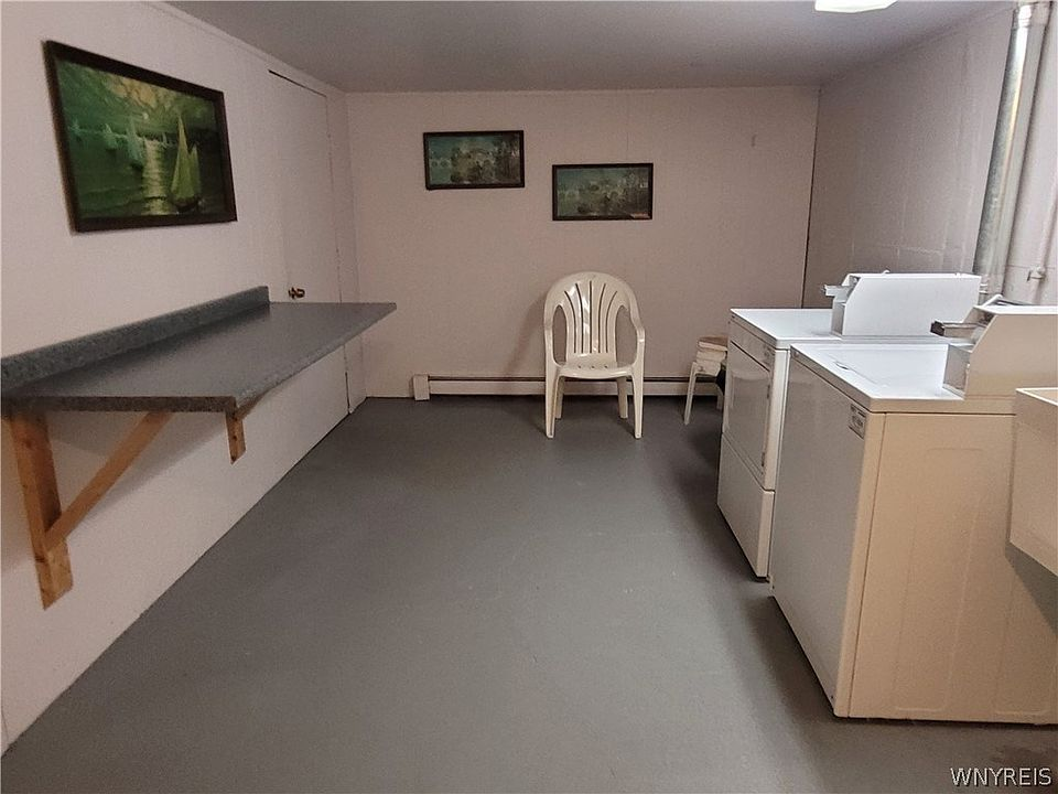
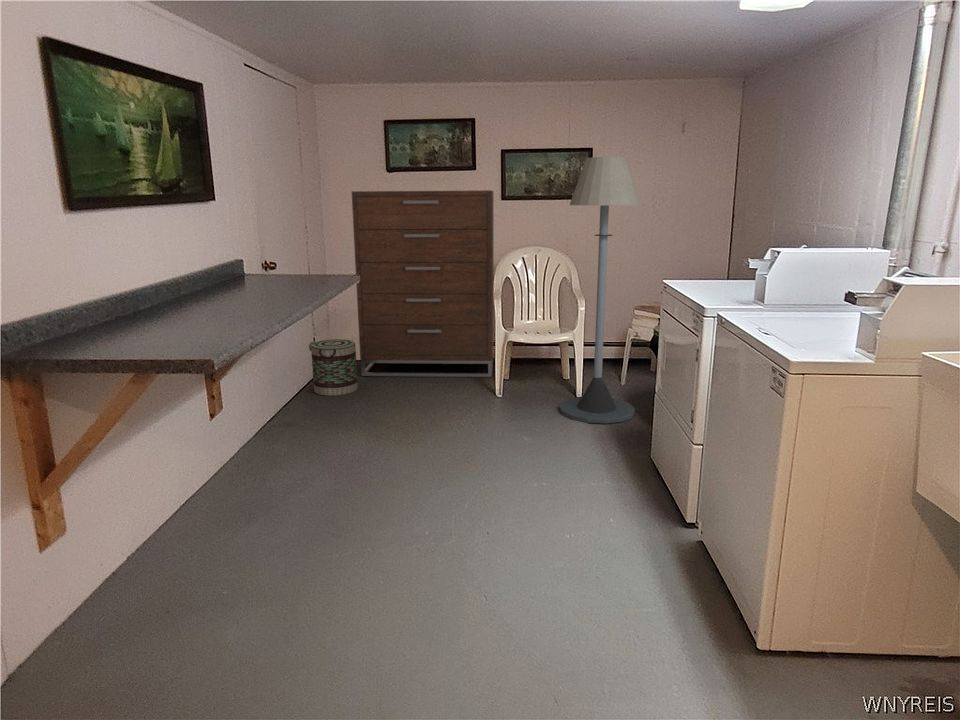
+ floor lamp (601, 290)
+ basket (333, 365)
+ dresser (427, 282)
